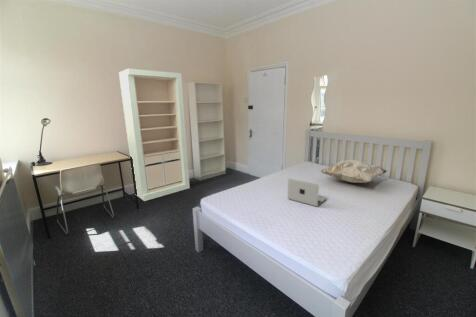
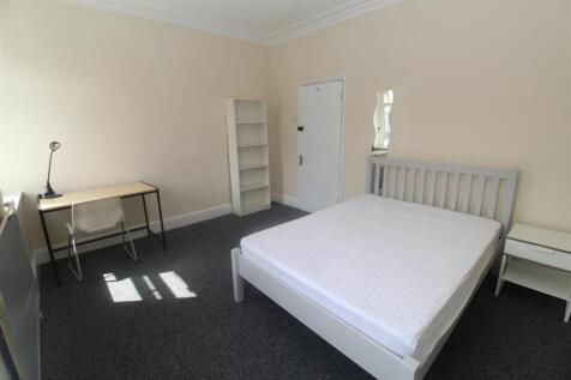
- storage cabinet (157, 135)
- laptop (306, 189)
- decorative pillow (353, 171)
